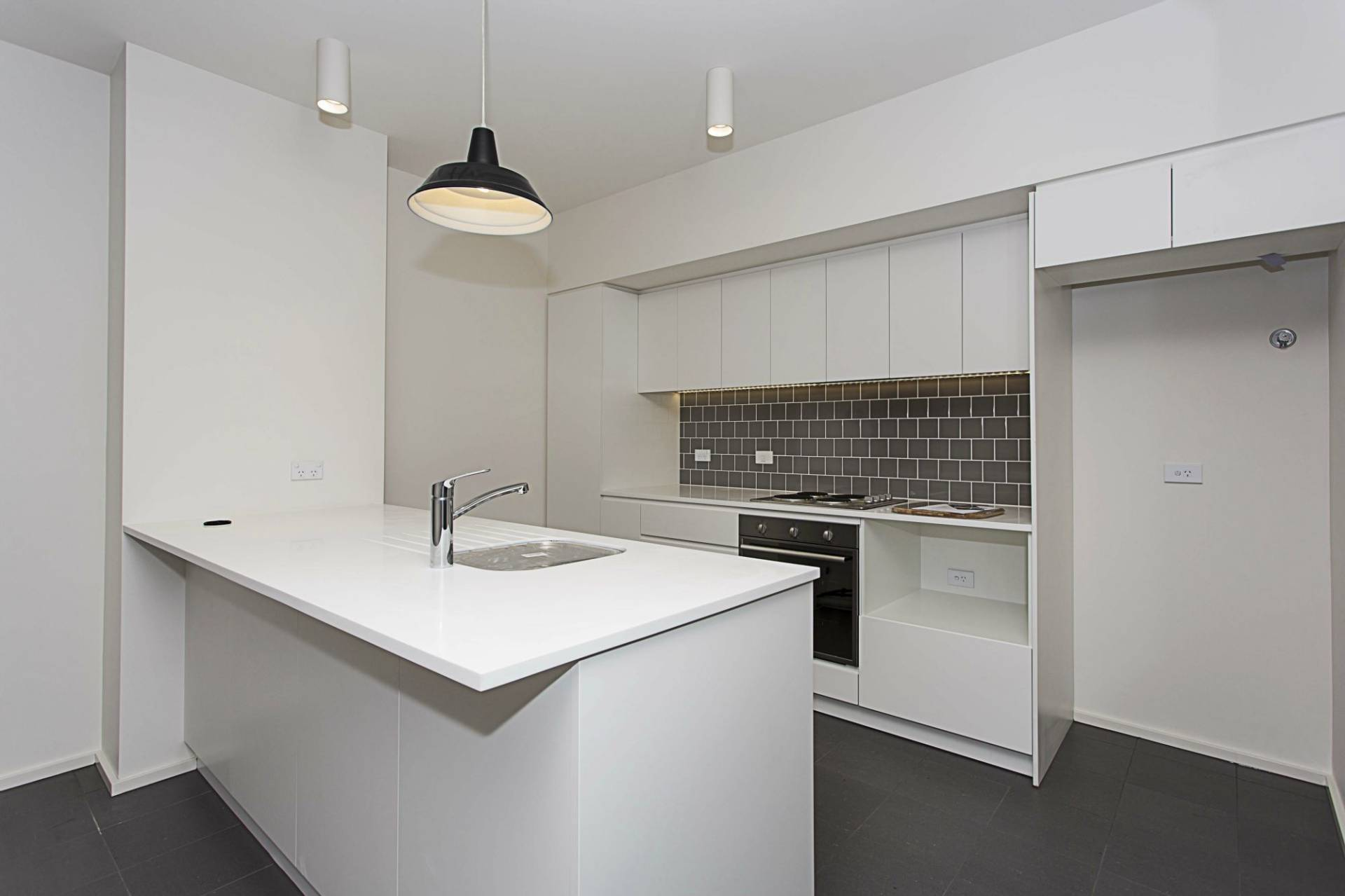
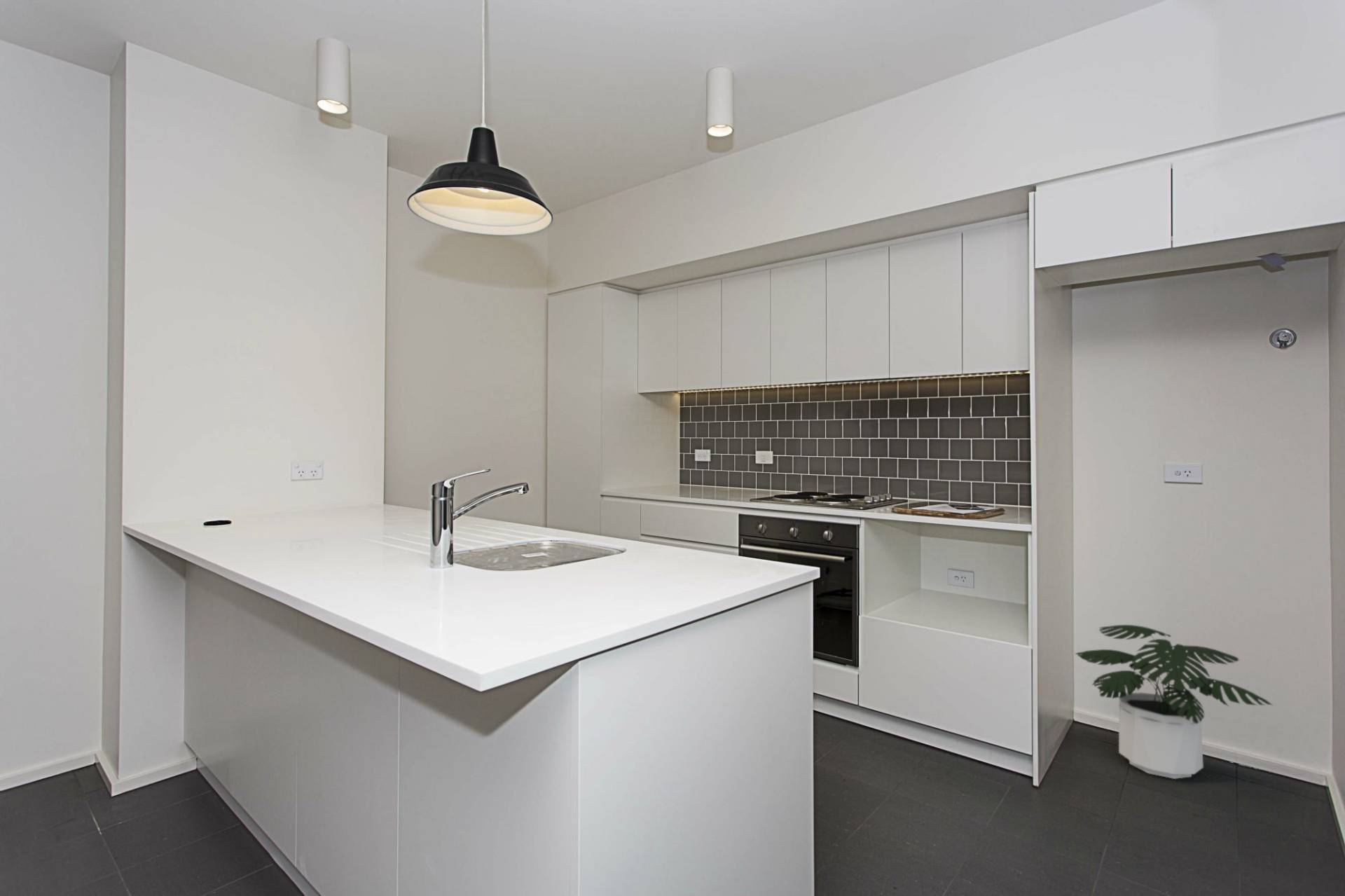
+ potted plant (1163, 703)
